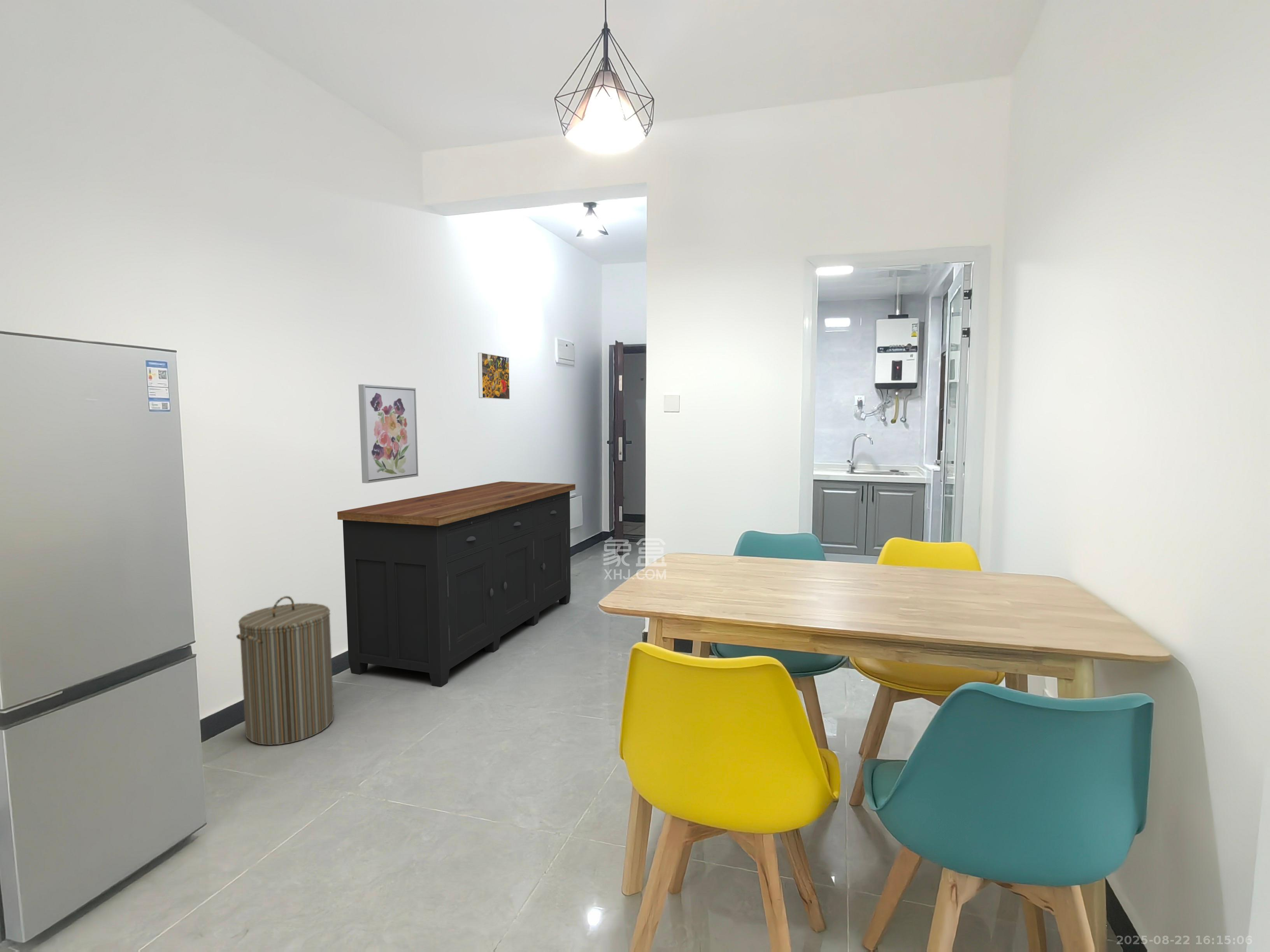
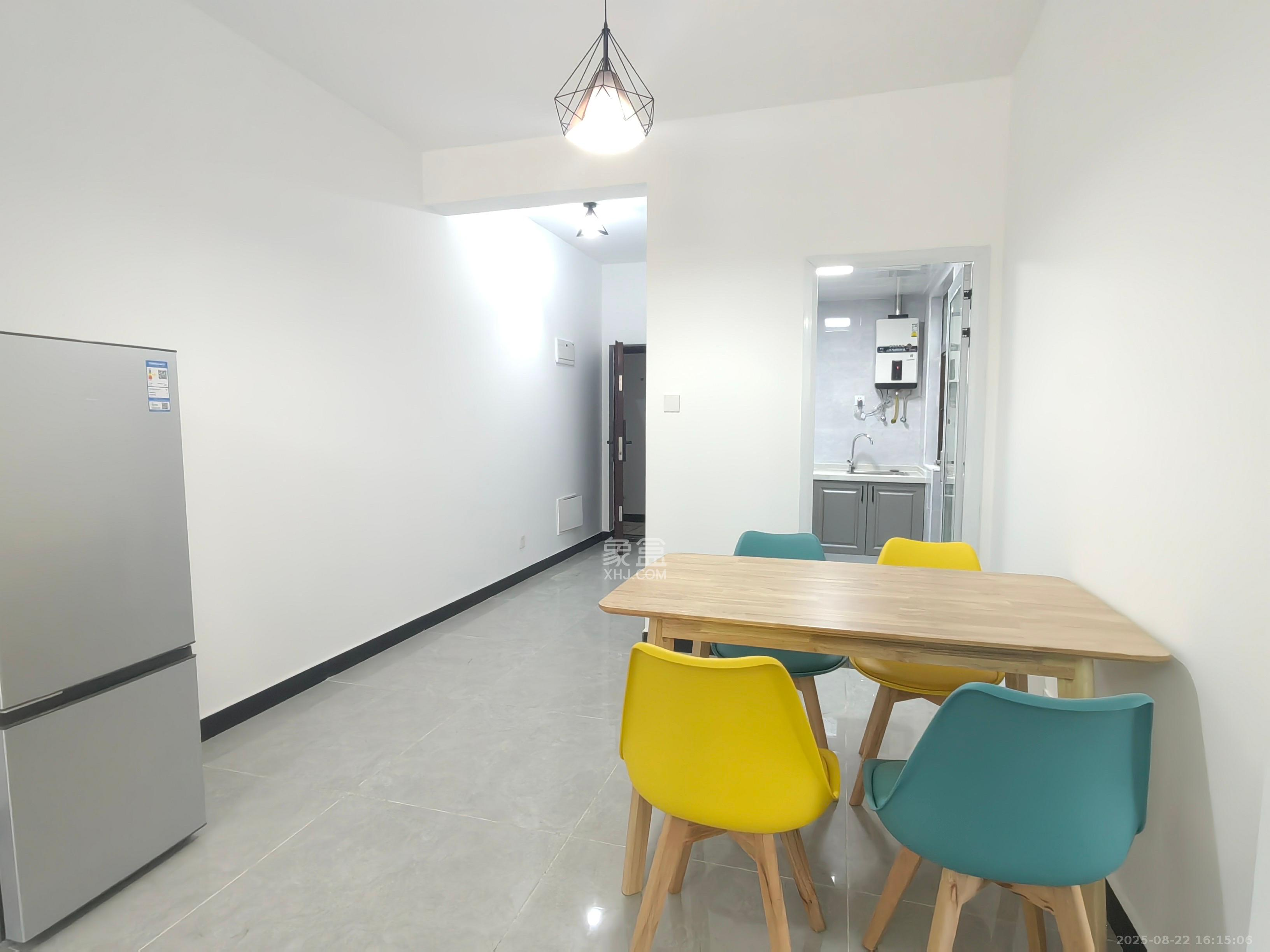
- laundry hamper (288, 662)
- wall art (390, 433)
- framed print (494, 377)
- sideboard (478, 564)
